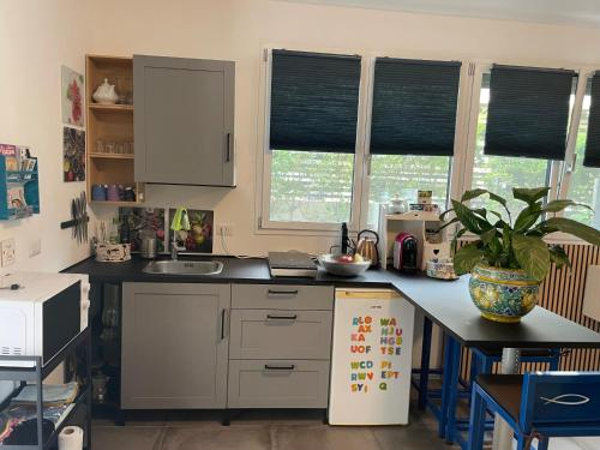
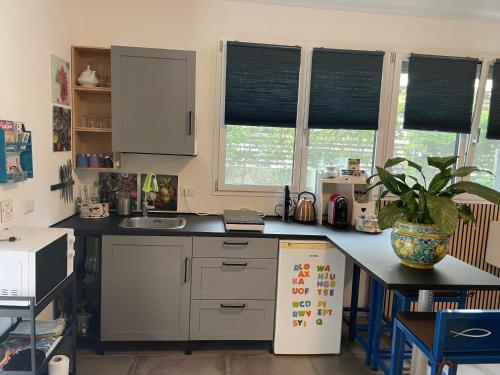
- fruit bowl (344, 264)
